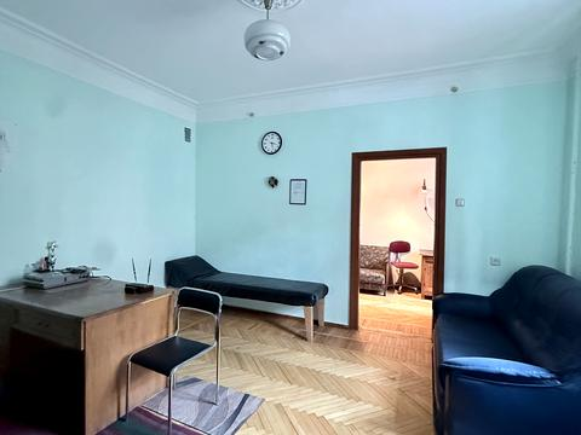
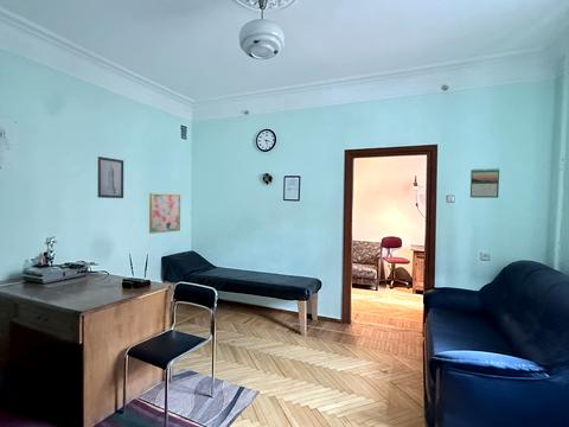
+ wall art (110, 178)
+ calendar (484, 183)
+ wall art (165, 212)
